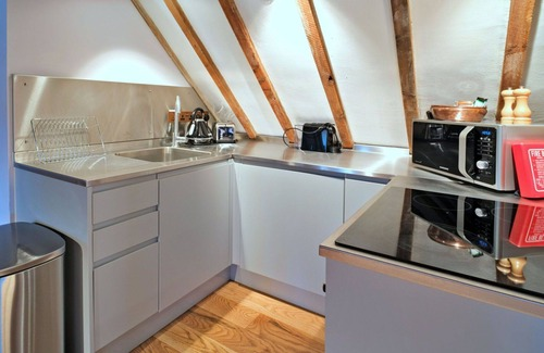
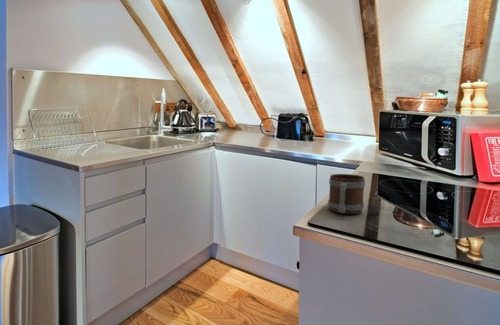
+ mug (345, 194)
